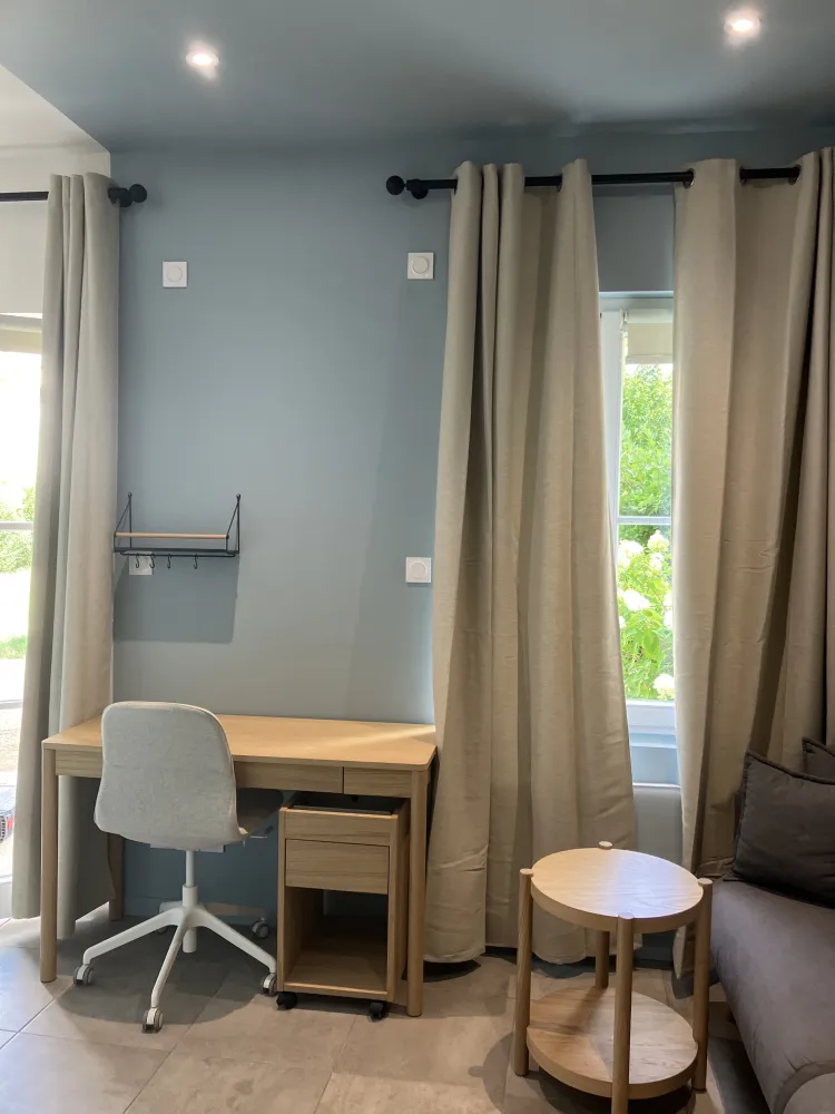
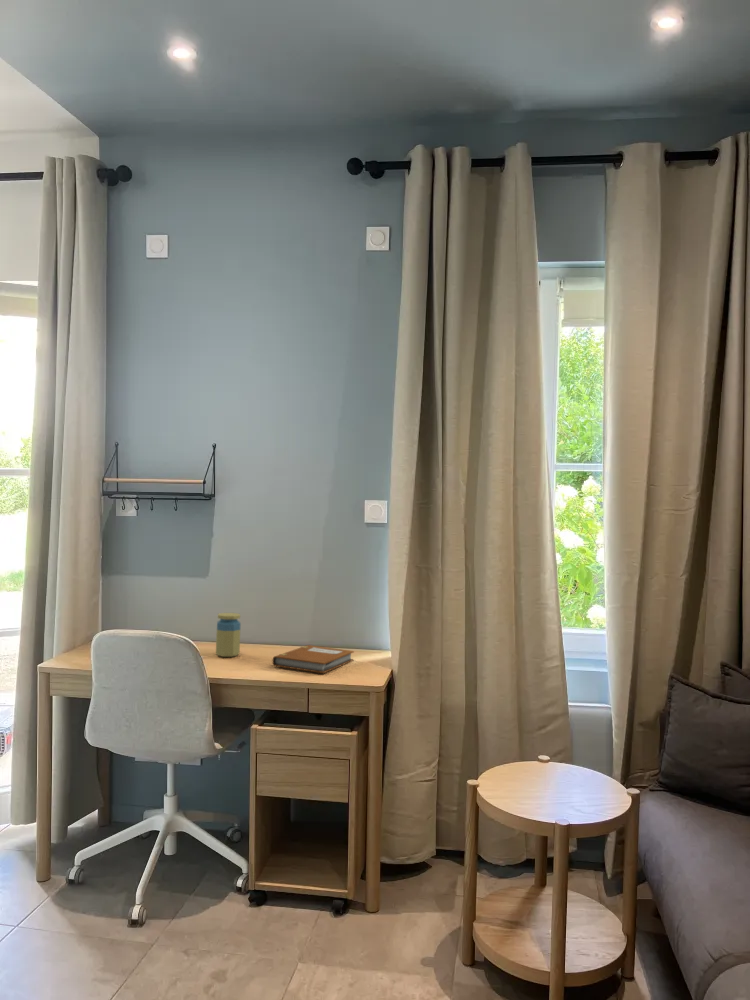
+ notebook (314, 657)
+ jar (228, 634)
